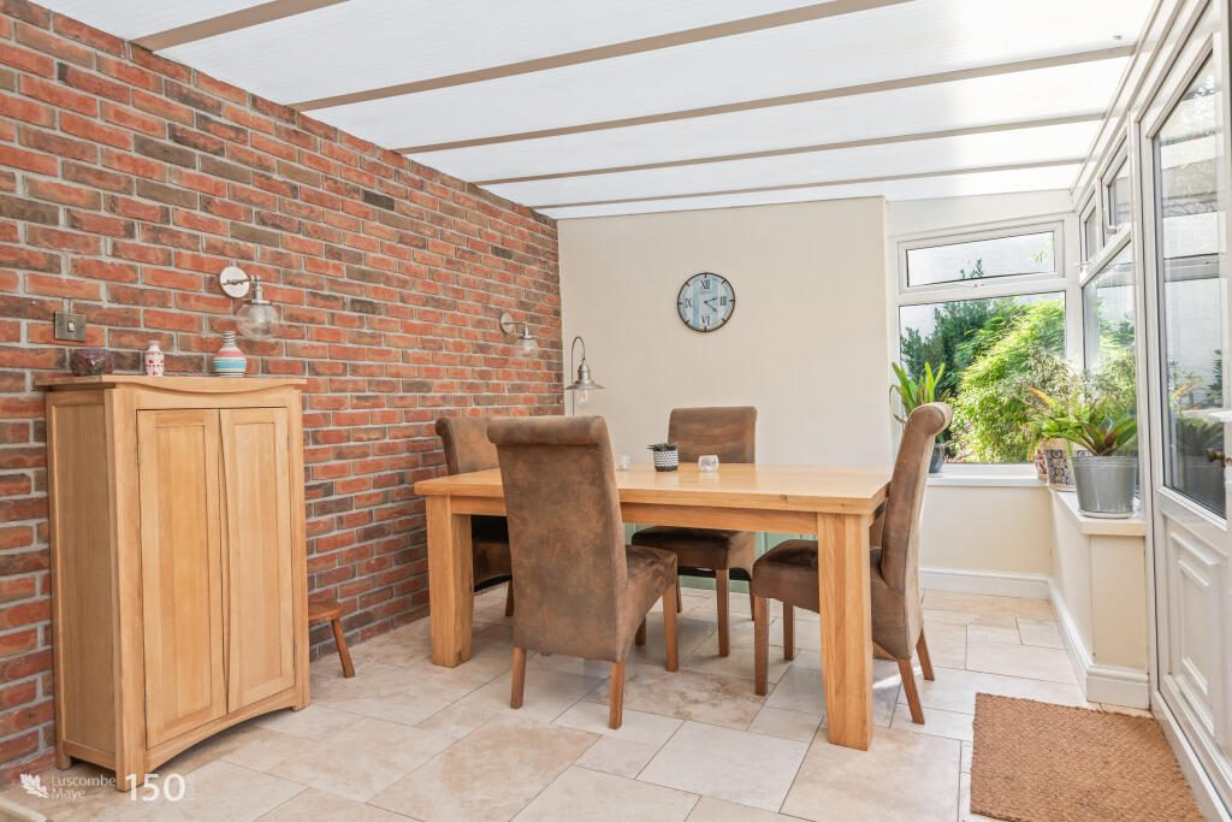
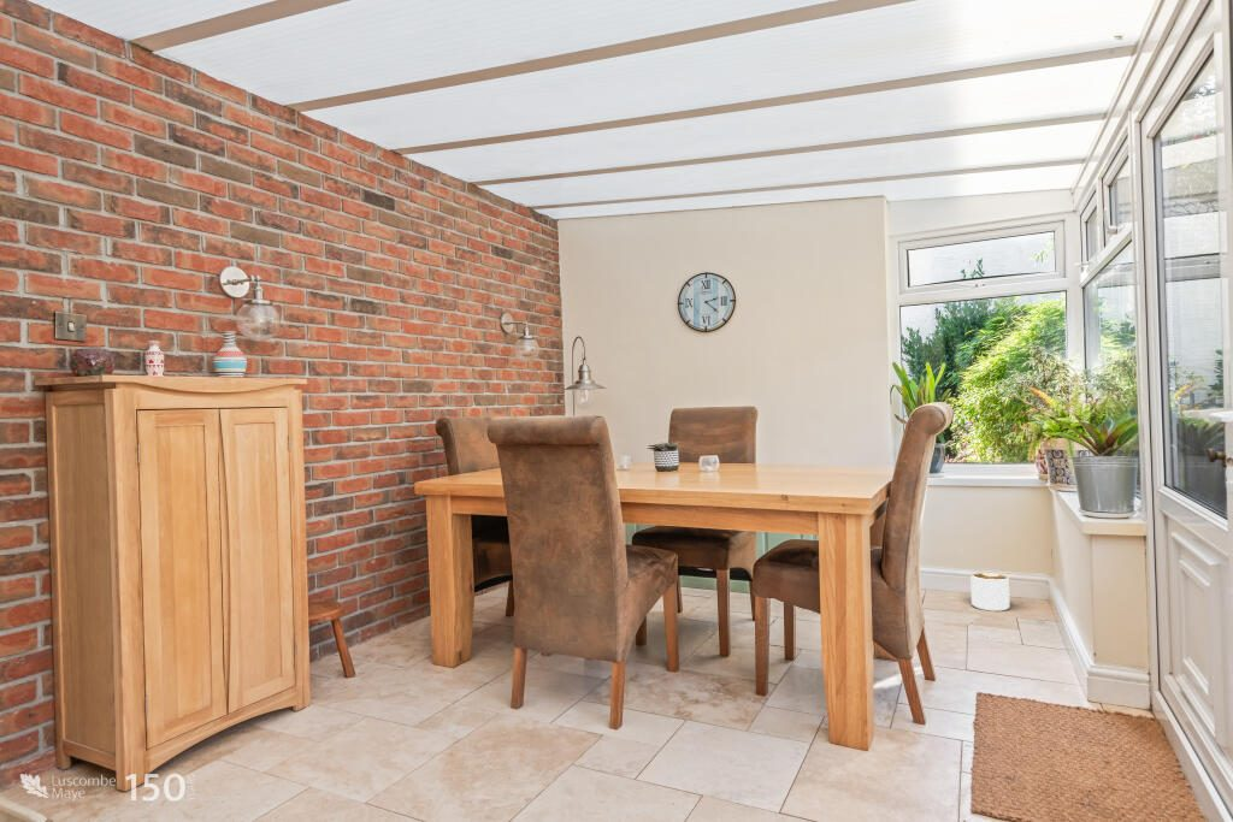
+ planter (990, 591)
